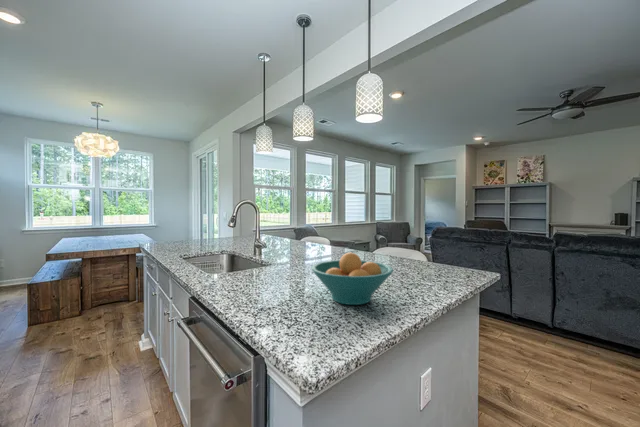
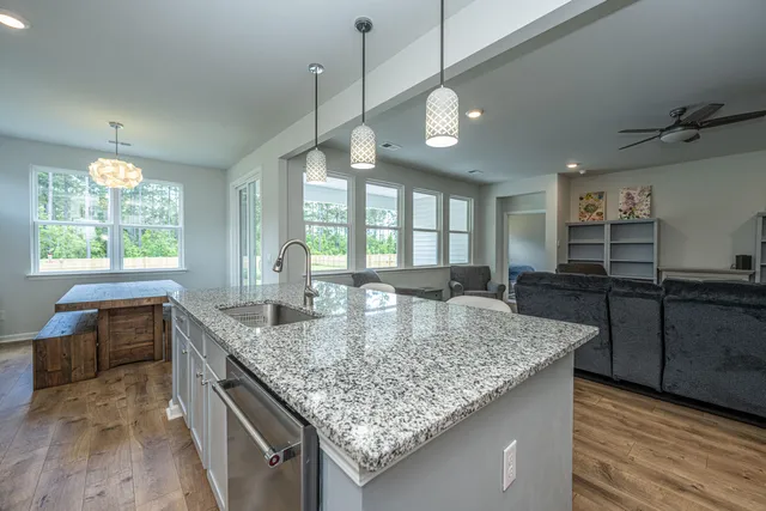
- fruit bowl (351, 276)
